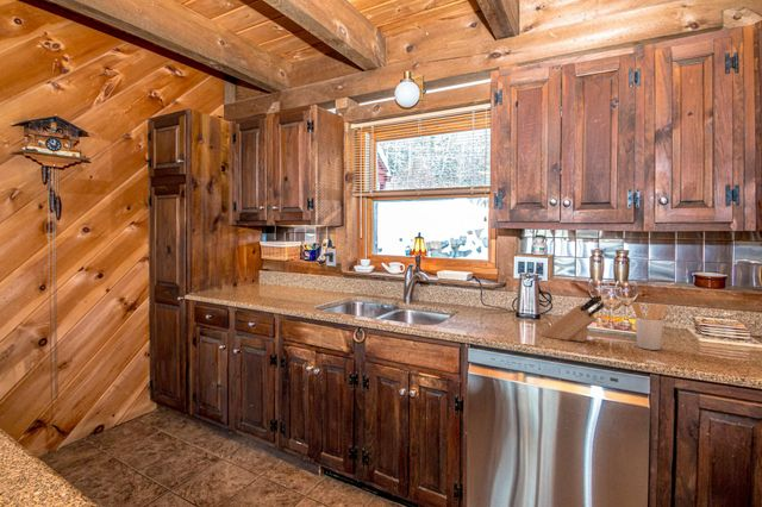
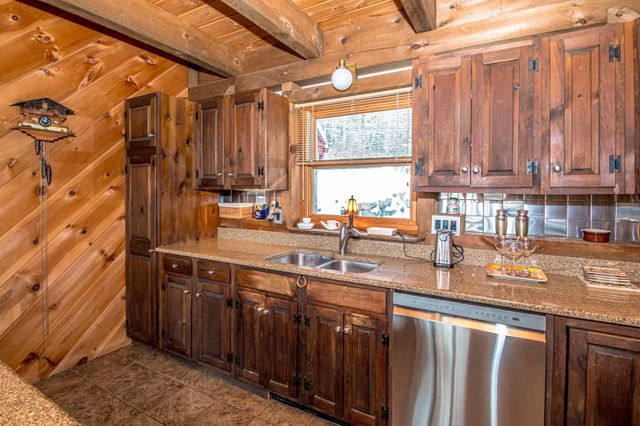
- utensil holder (651, 324)
- knife block (572, 315)
